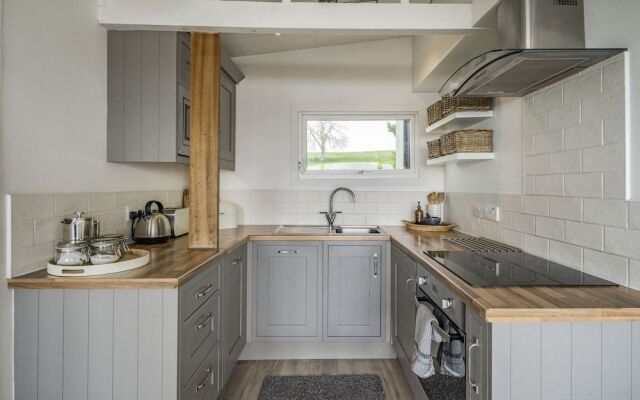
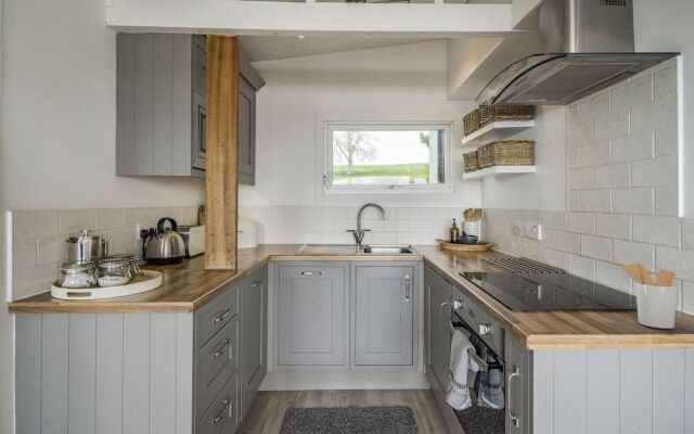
+ utensil holder (647, 292)
